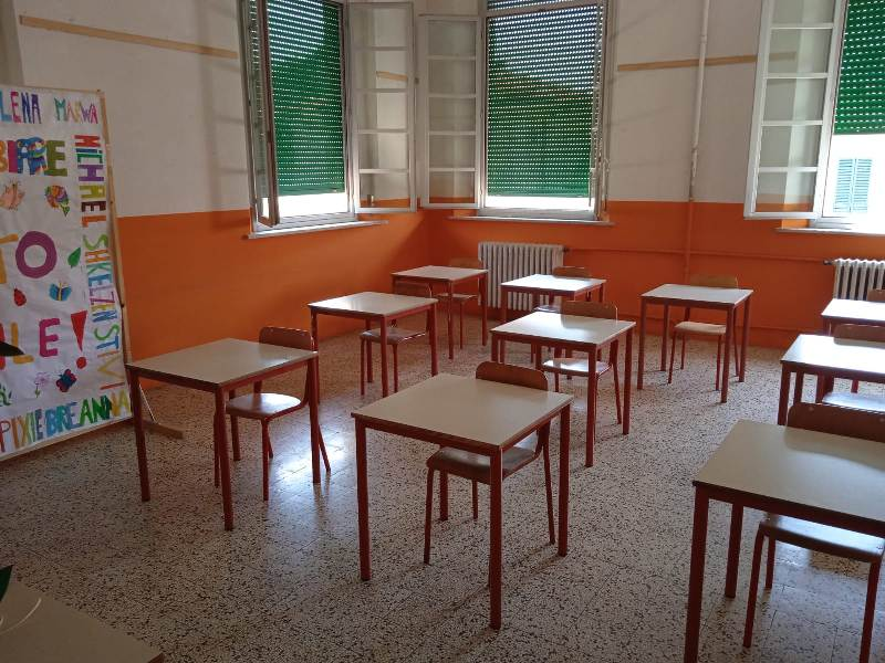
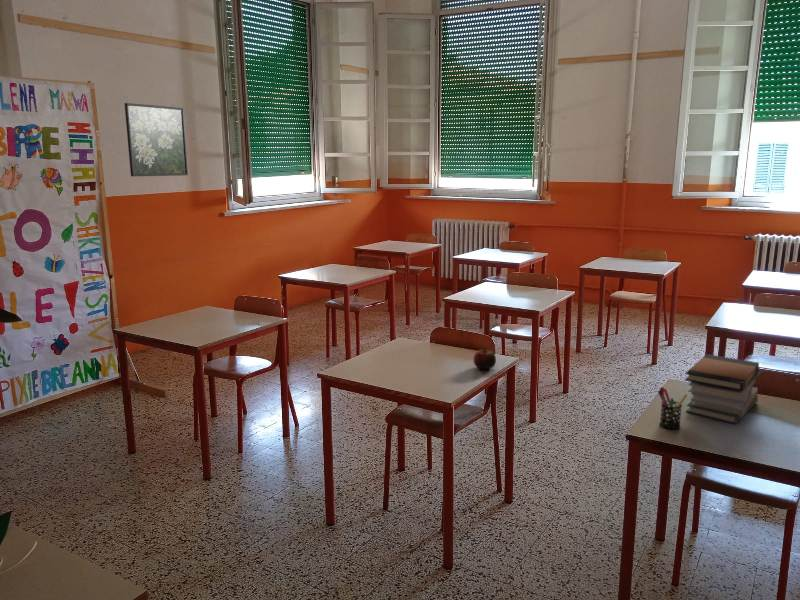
+ apple (484, 358)
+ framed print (157, 141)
+ pen holder (670, 407)
+ book stack (722, 387)
